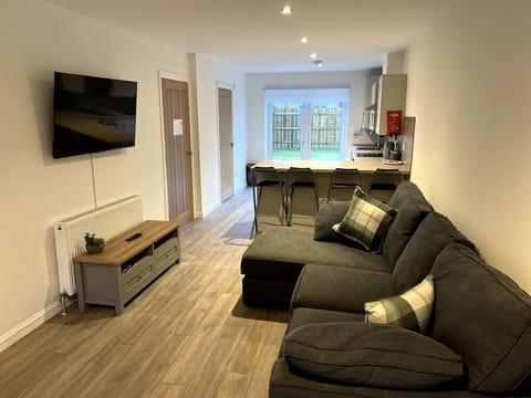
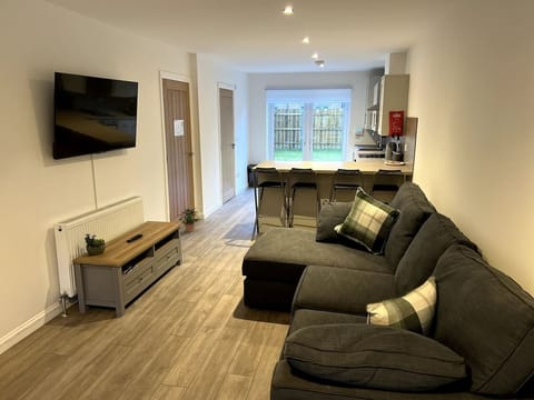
+ potted plant (189, 218)
